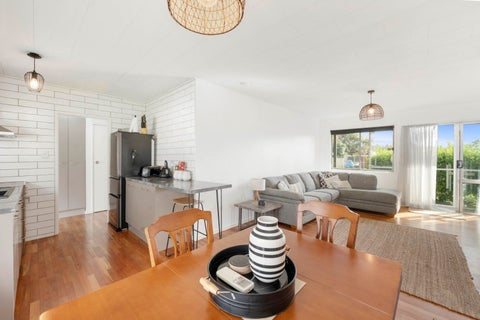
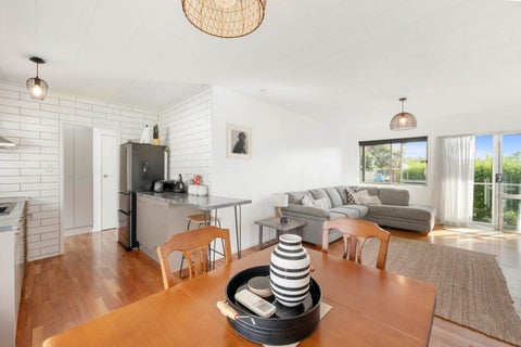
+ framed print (239, 142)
